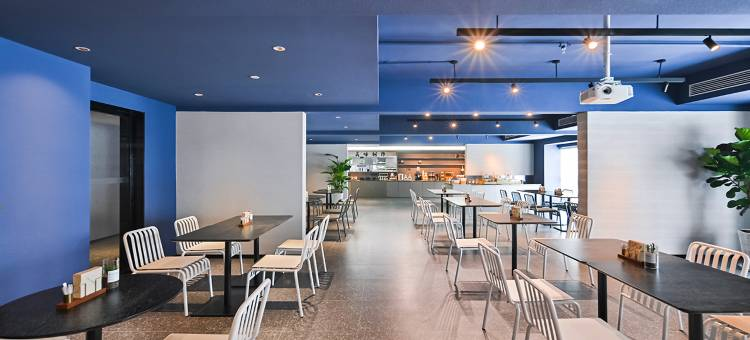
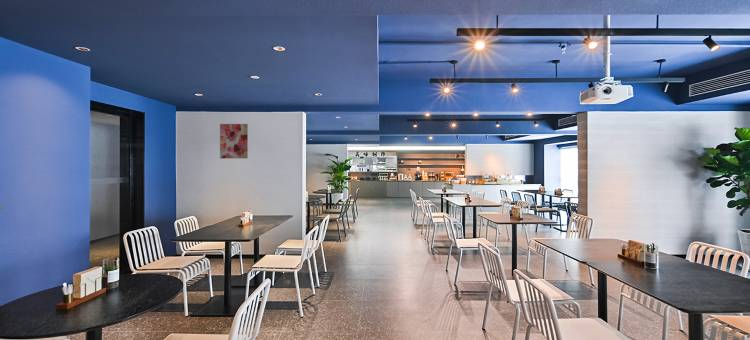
+ wall art (233, 141)
